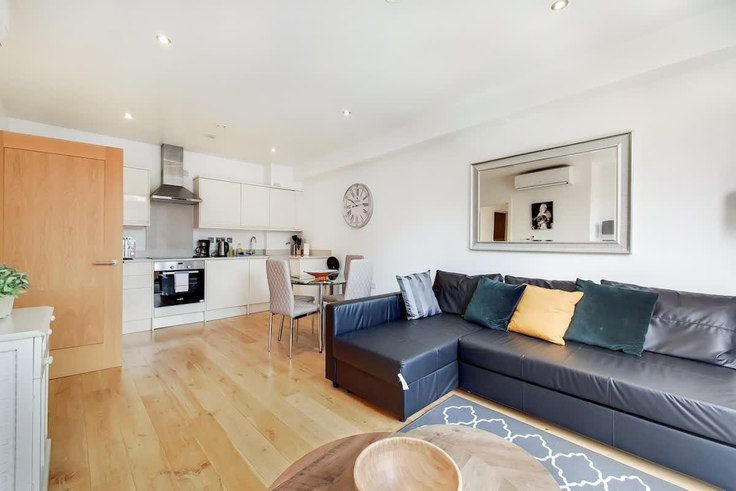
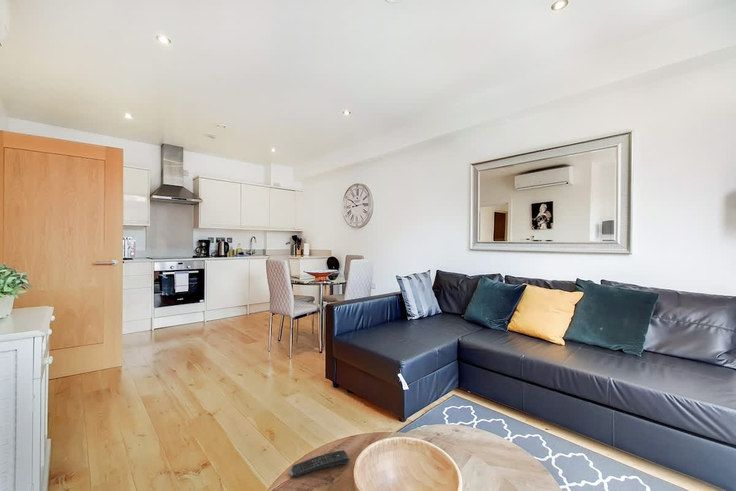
+ remote control (319, 463)
